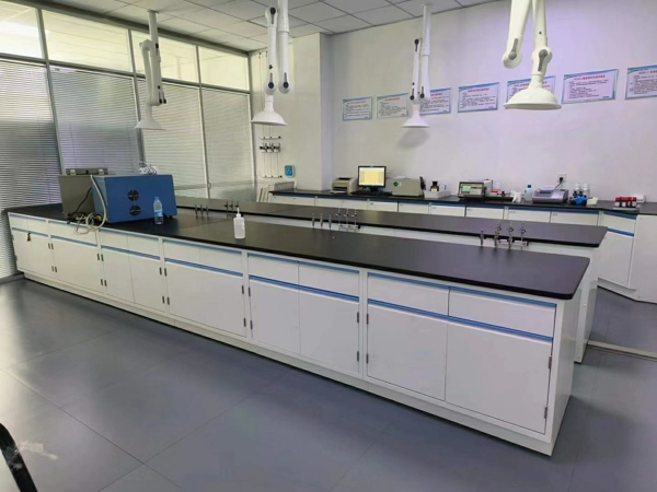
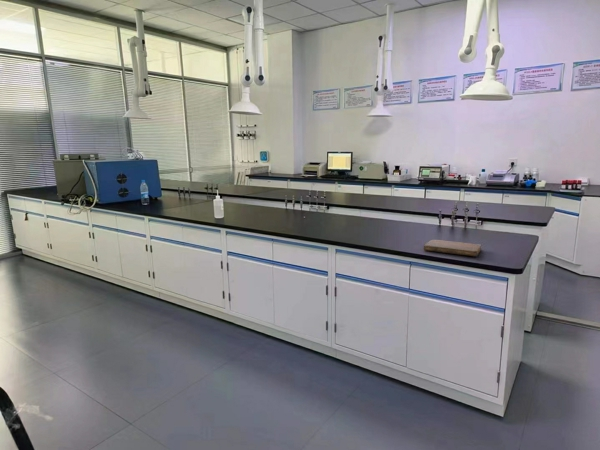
+ notebook (452, 247)
